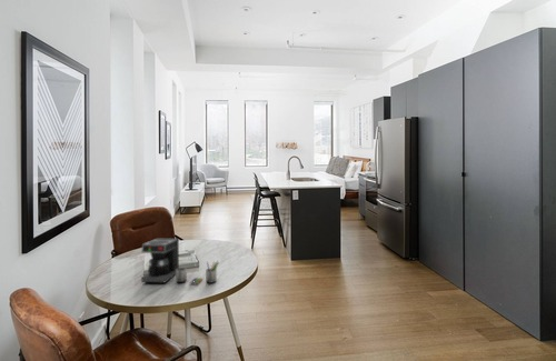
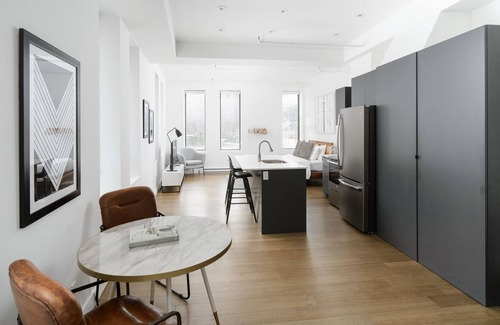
- coffee maker (178, 260)
